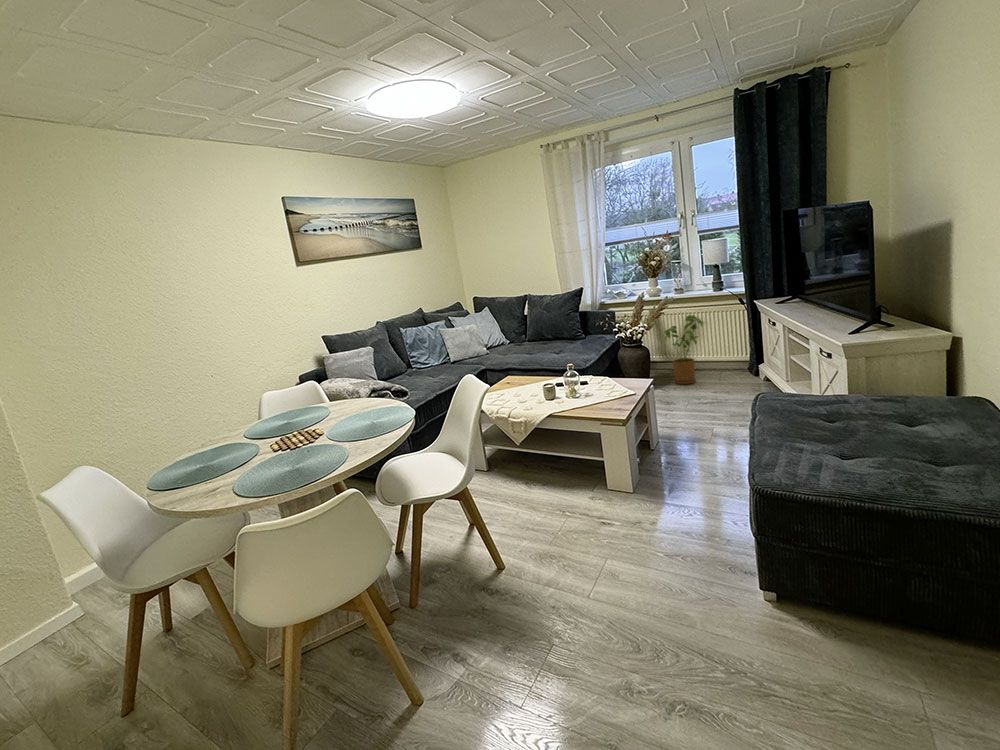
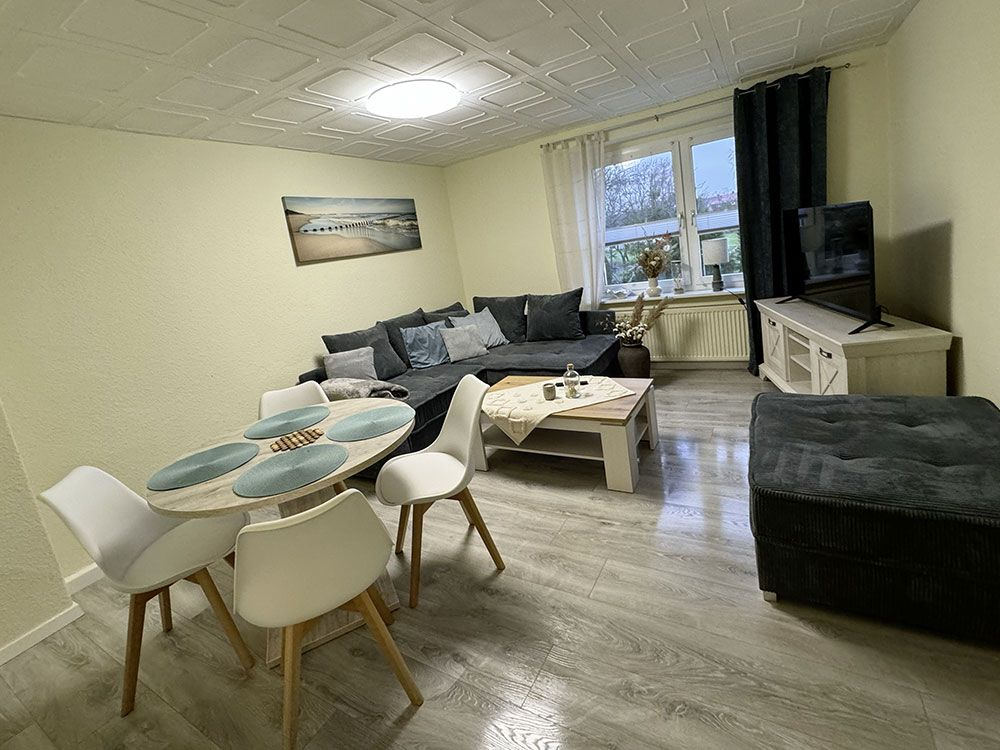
- house plant (684, 349)
